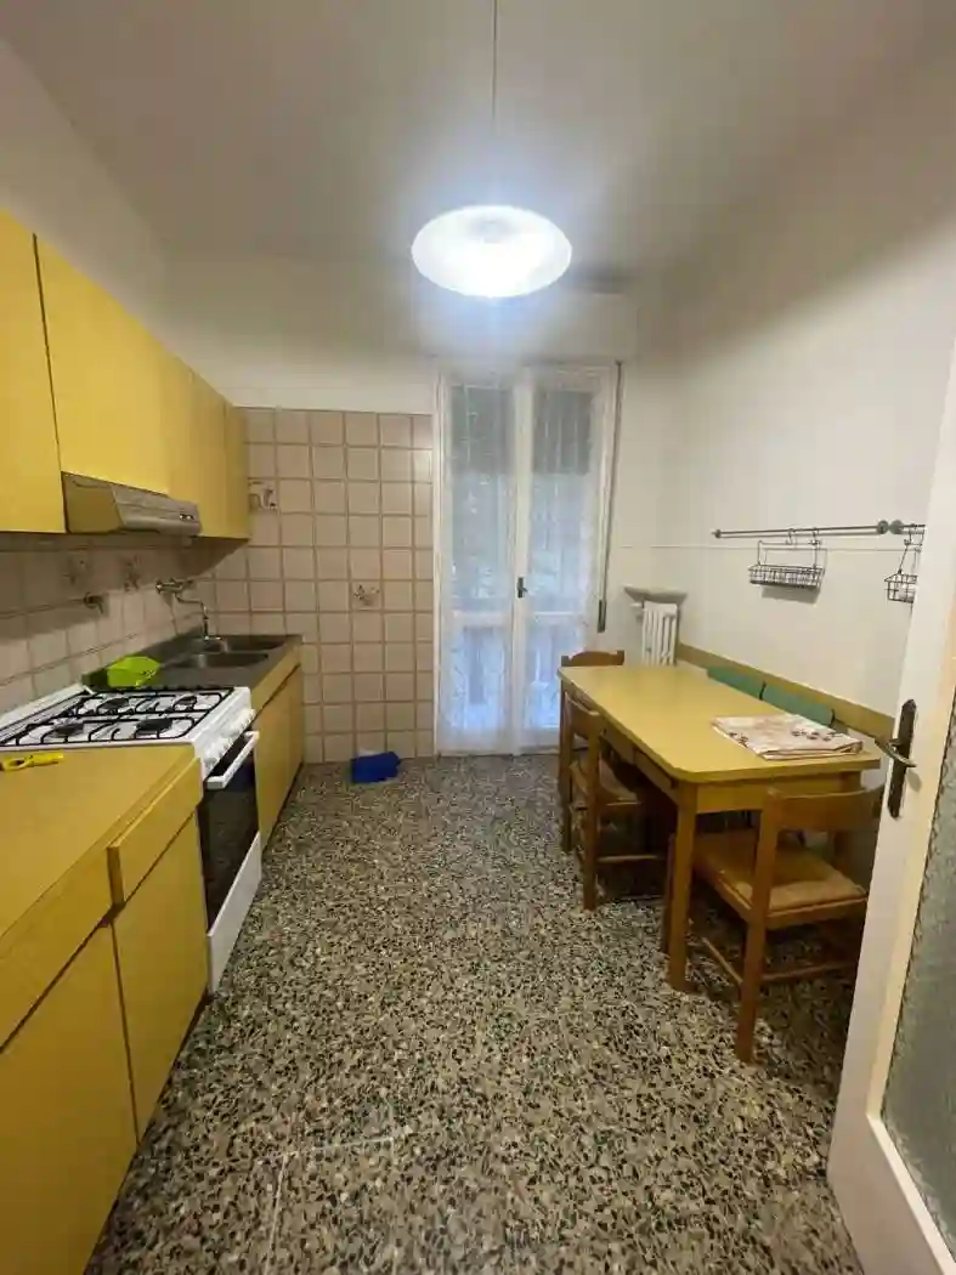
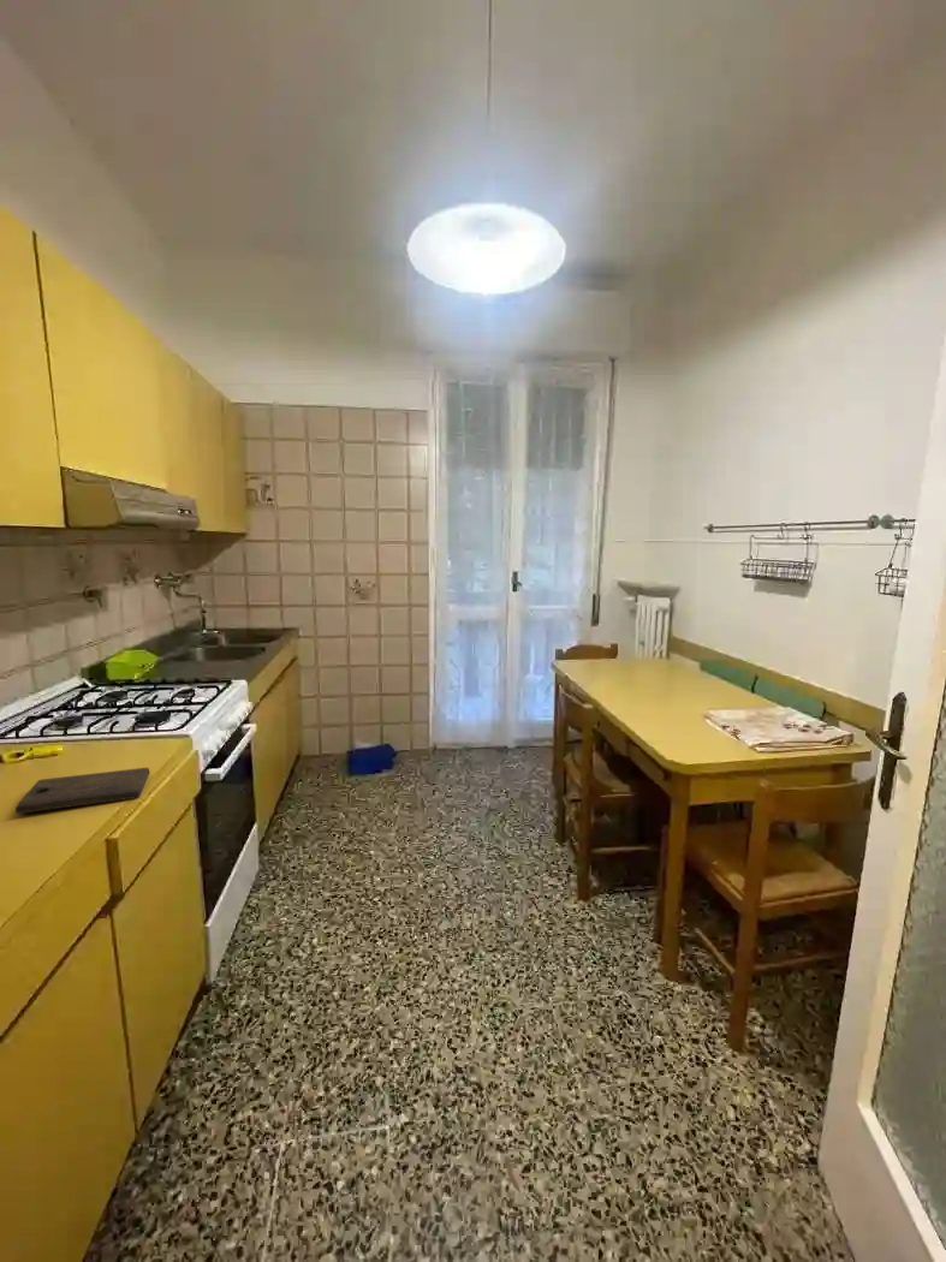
+ cutting board (88, 788)
